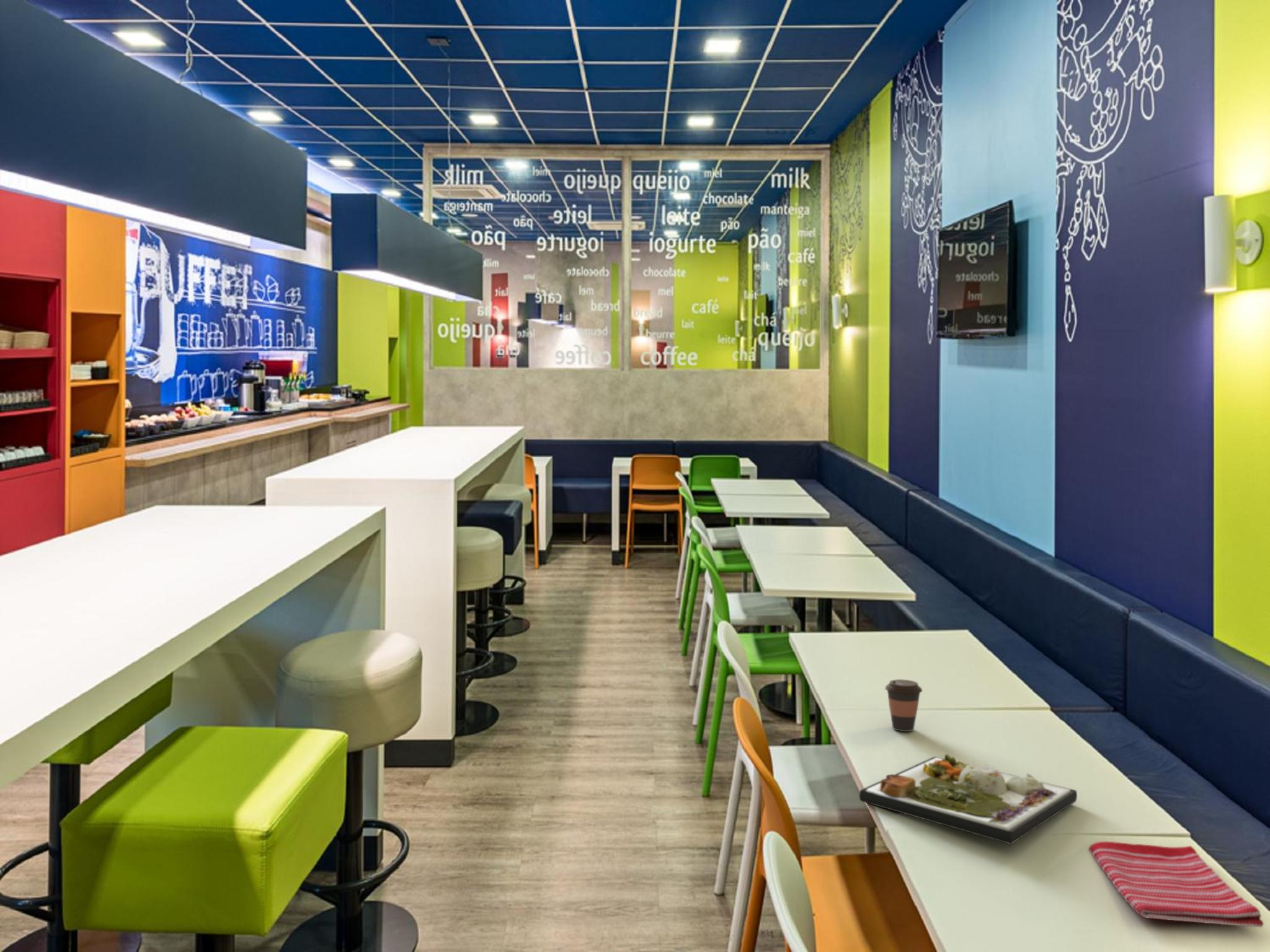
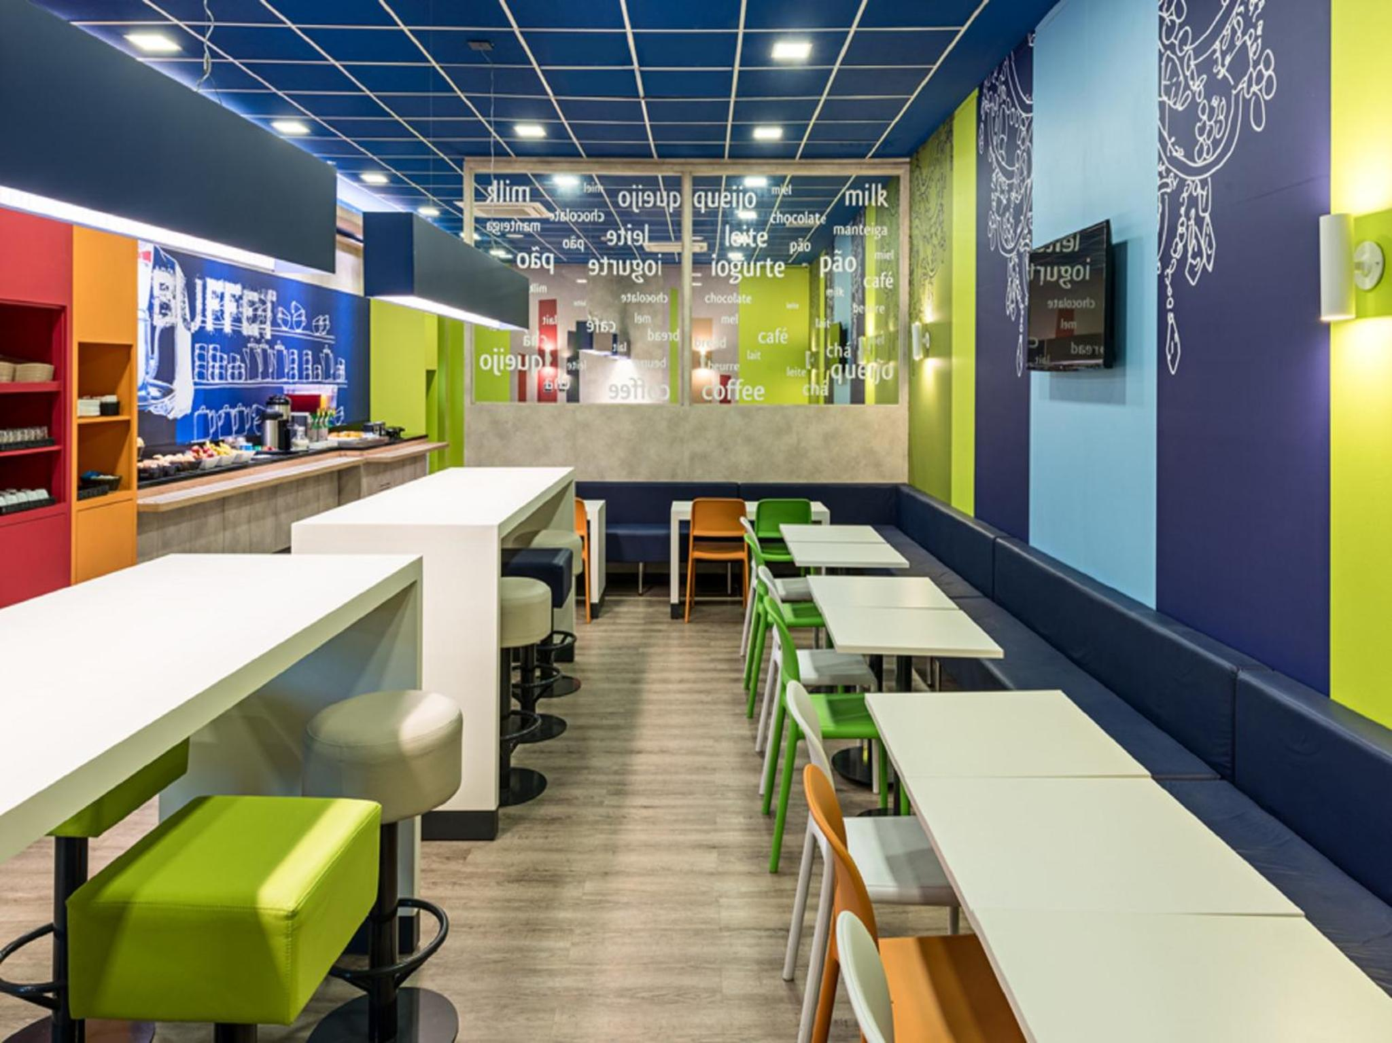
- dish towel (1168, 879)
- dinner plate (968, 787)
- coffee cup (903, 705)
